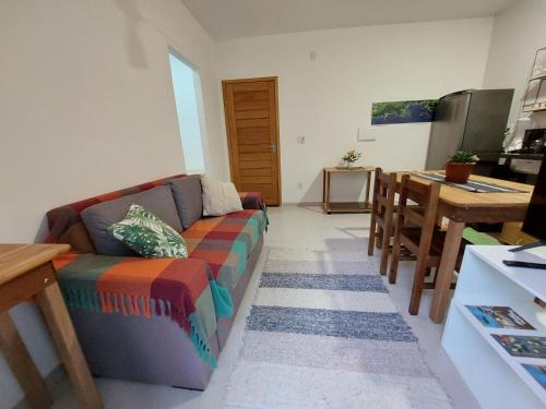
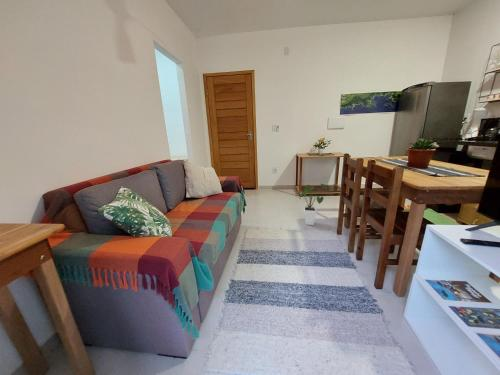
+ house plant (312, 204)
